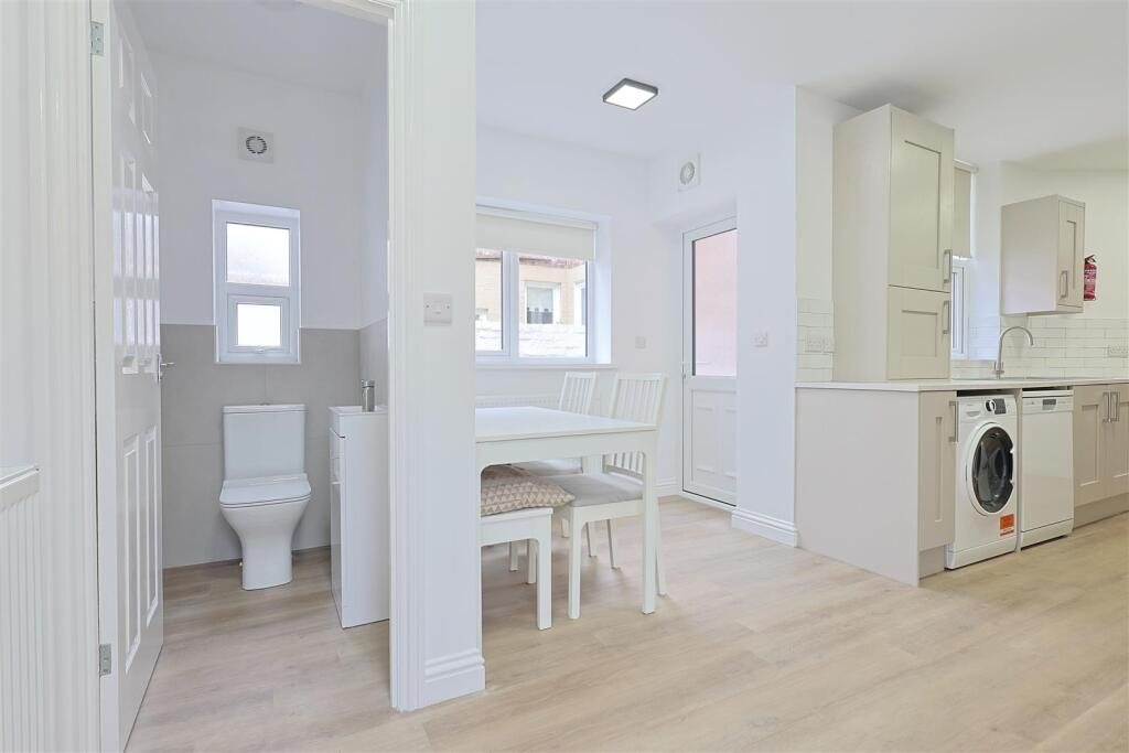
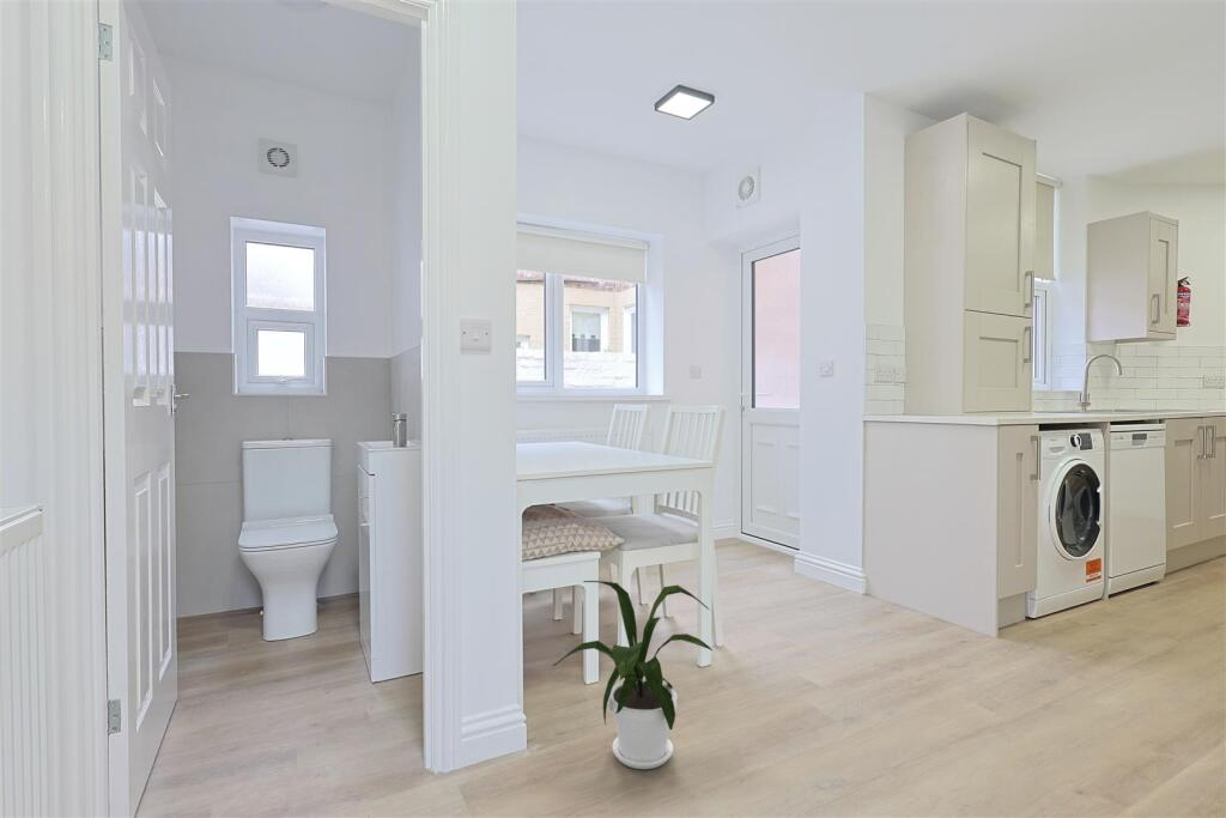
+ house plant (639, 665)
